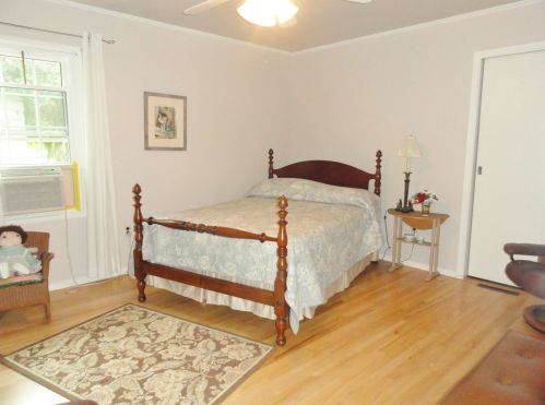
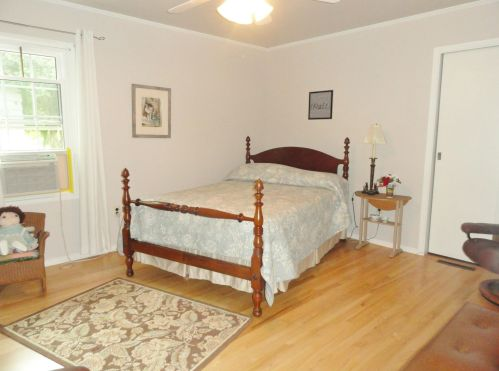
+ wall art (320, 105)
